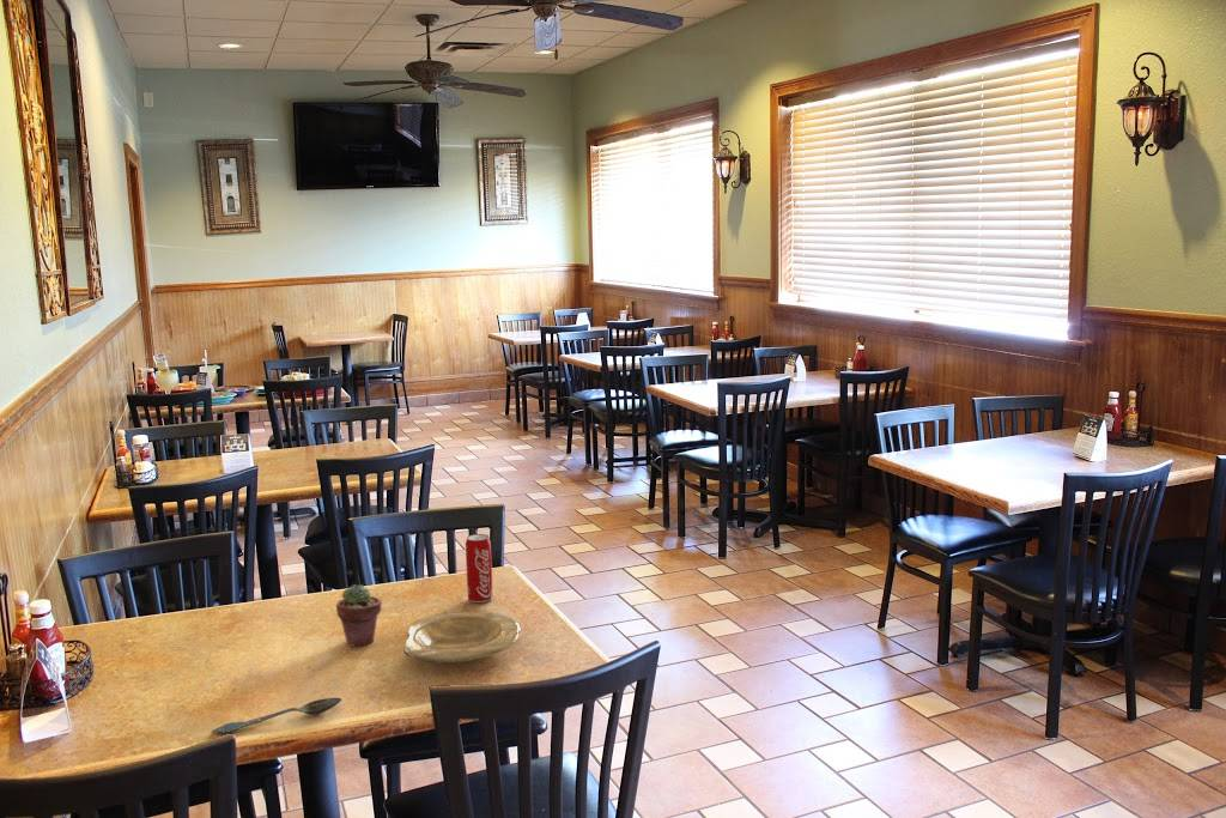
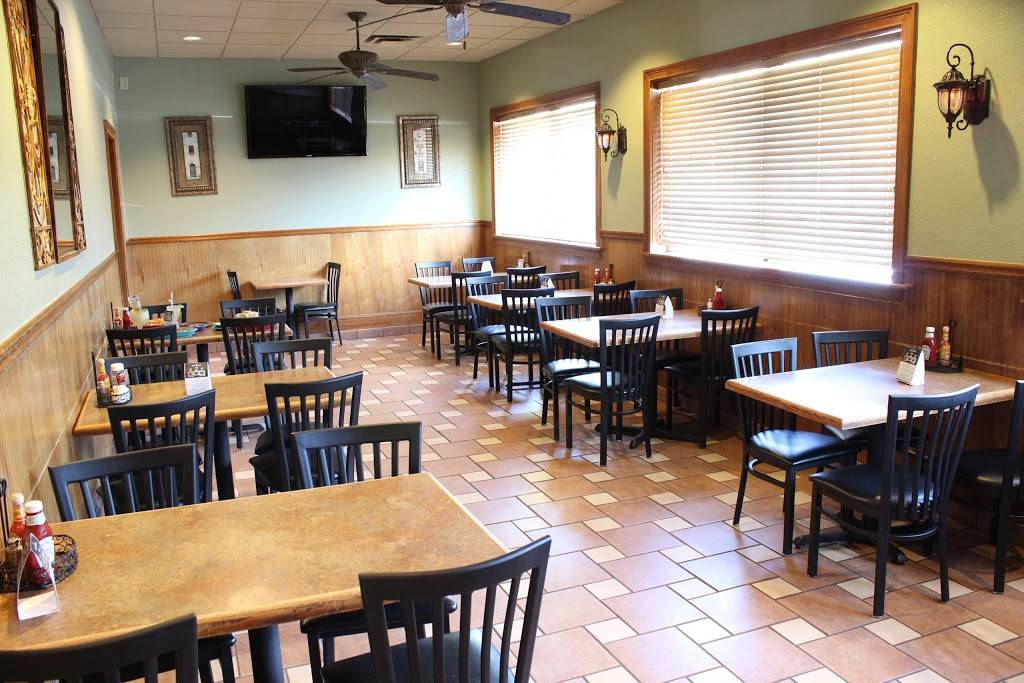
- plate (462, 642)
- spoon (277, 715)
- beverage can (479, 568)
- potted succulent (358, 612)
